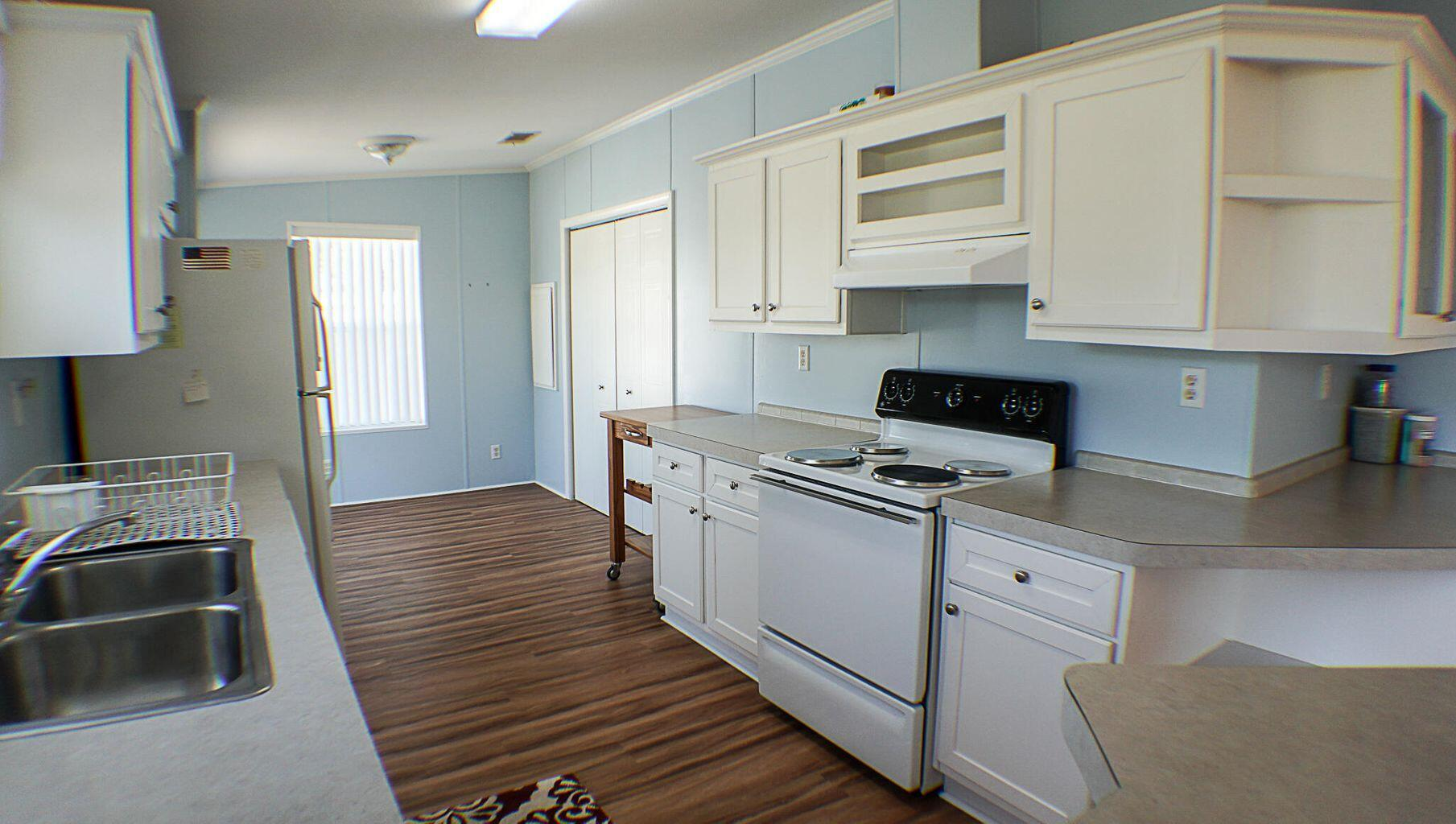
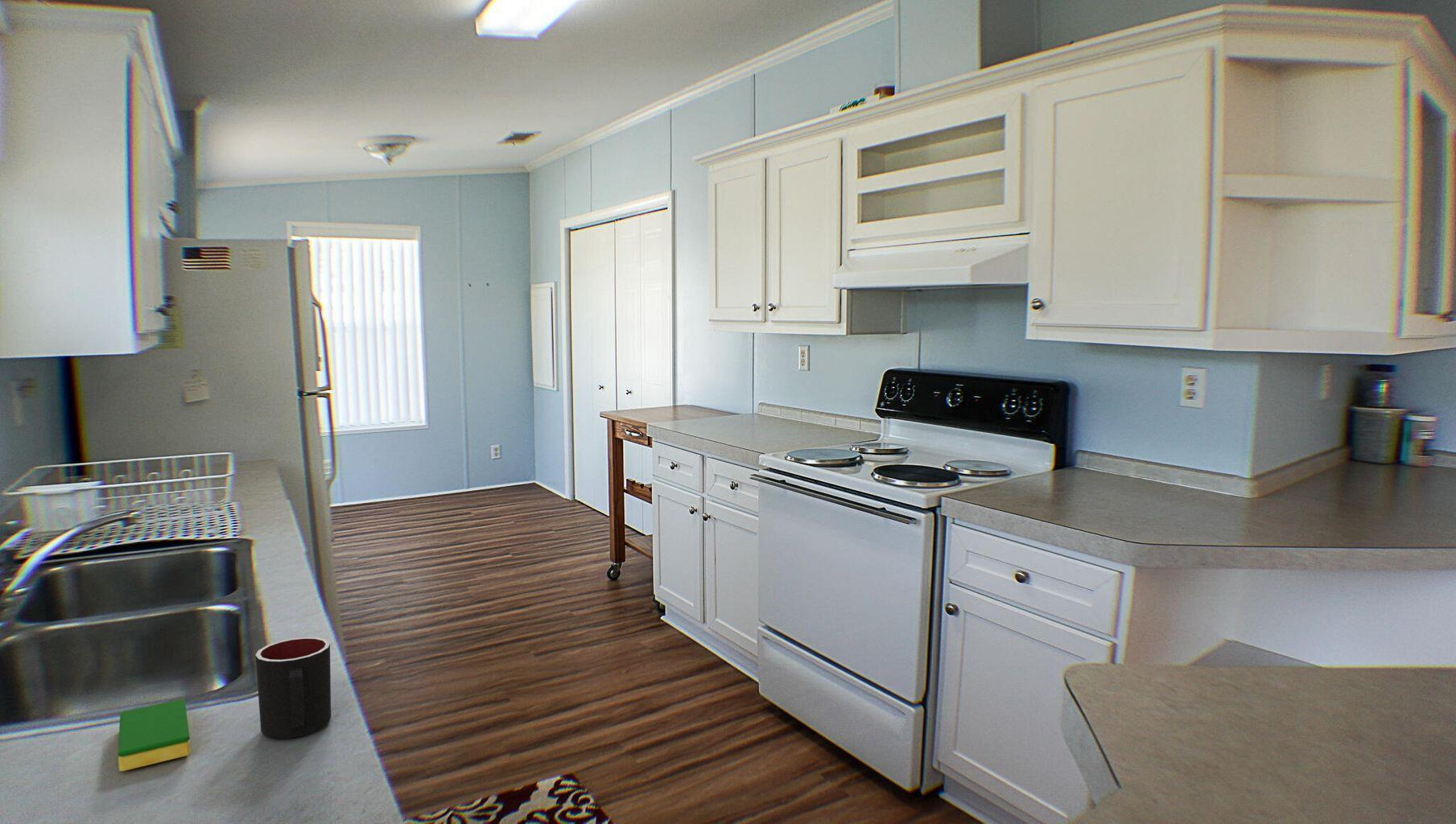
+ mug (295, 691)
+ dish sponge (154, 732)
